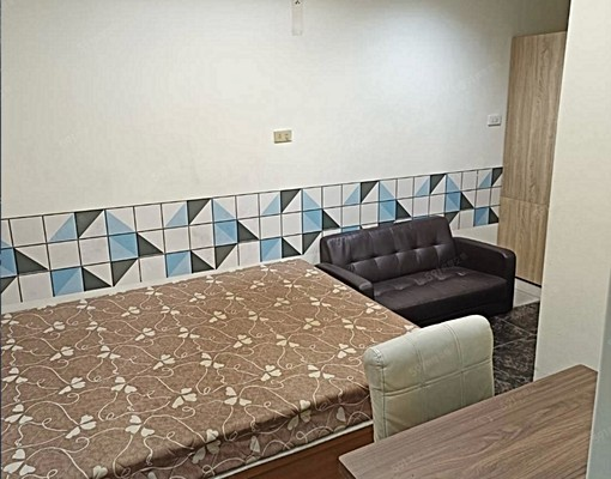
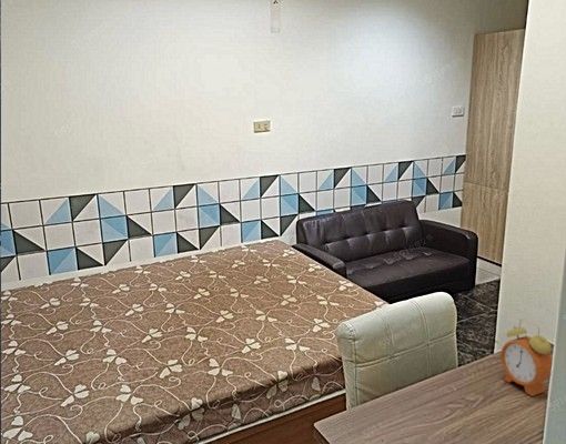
+ alarm clock (526, 354)
